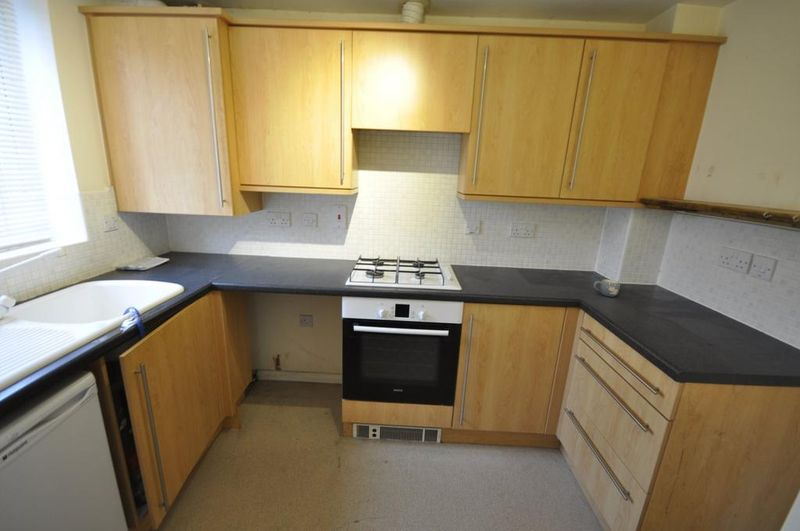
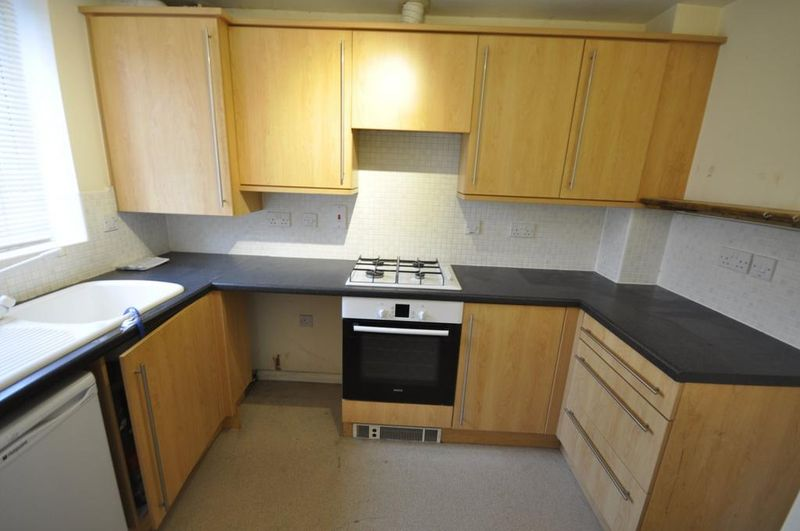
- mug (605, 287)
